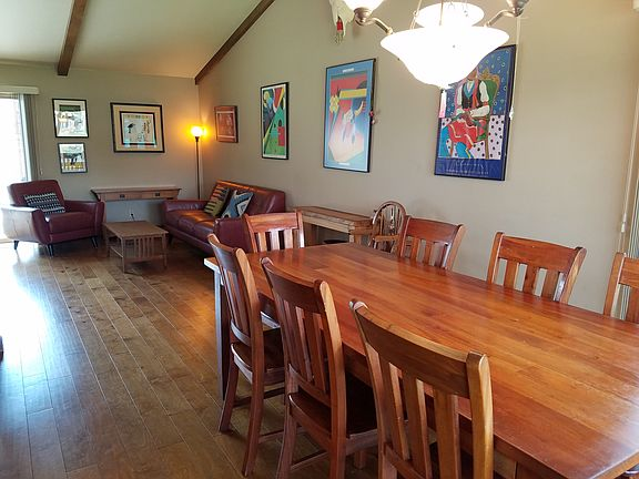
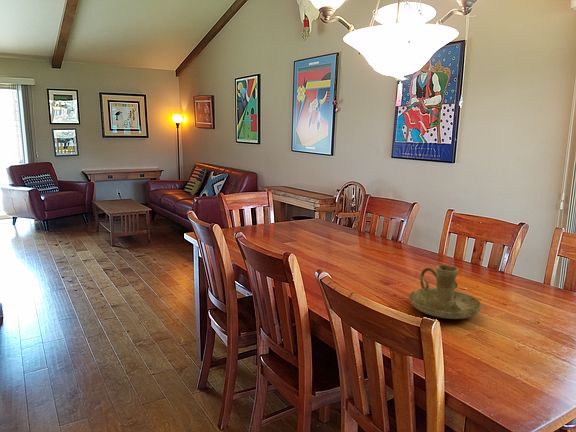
+ candle holder (441, 287)
